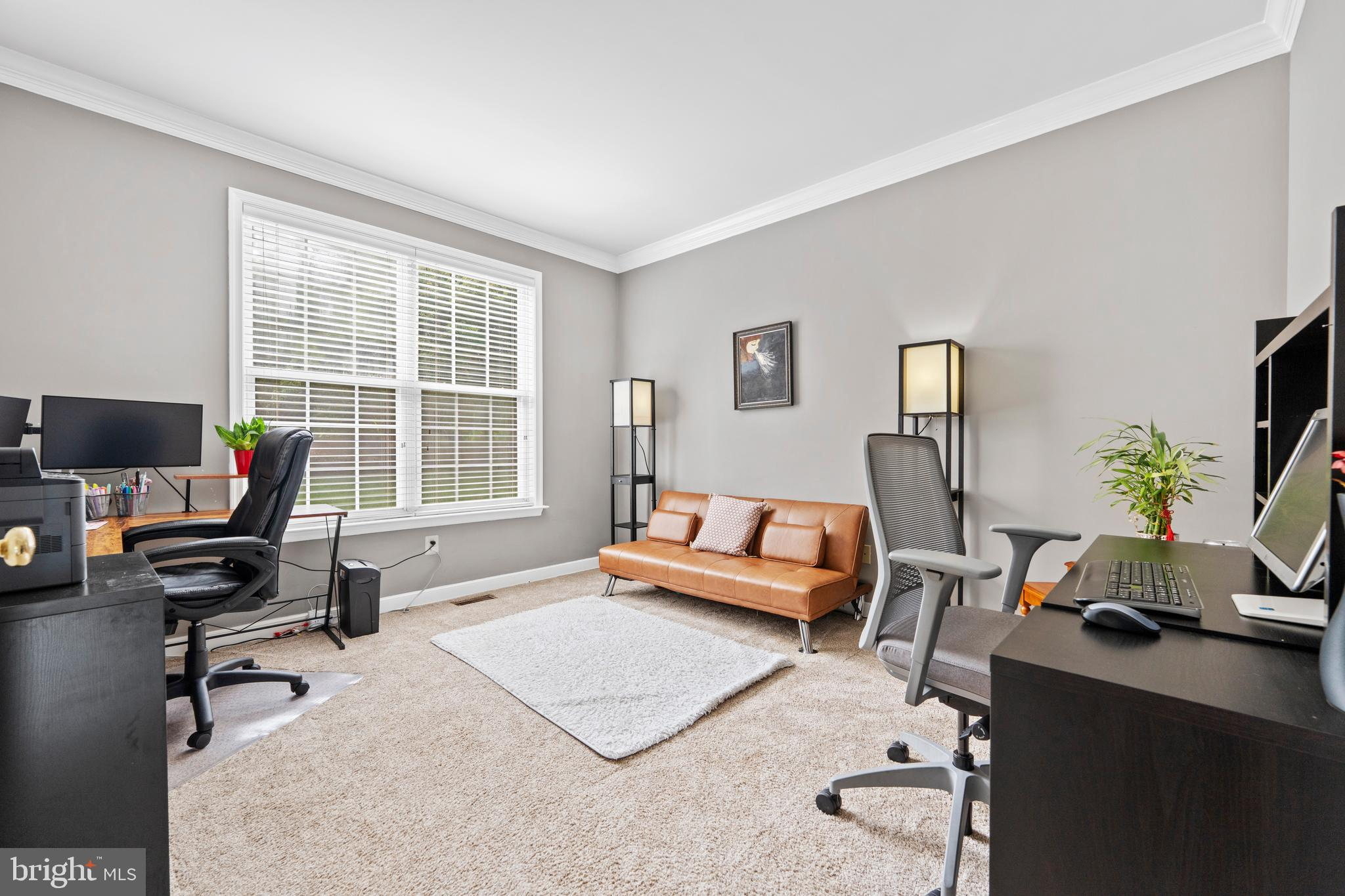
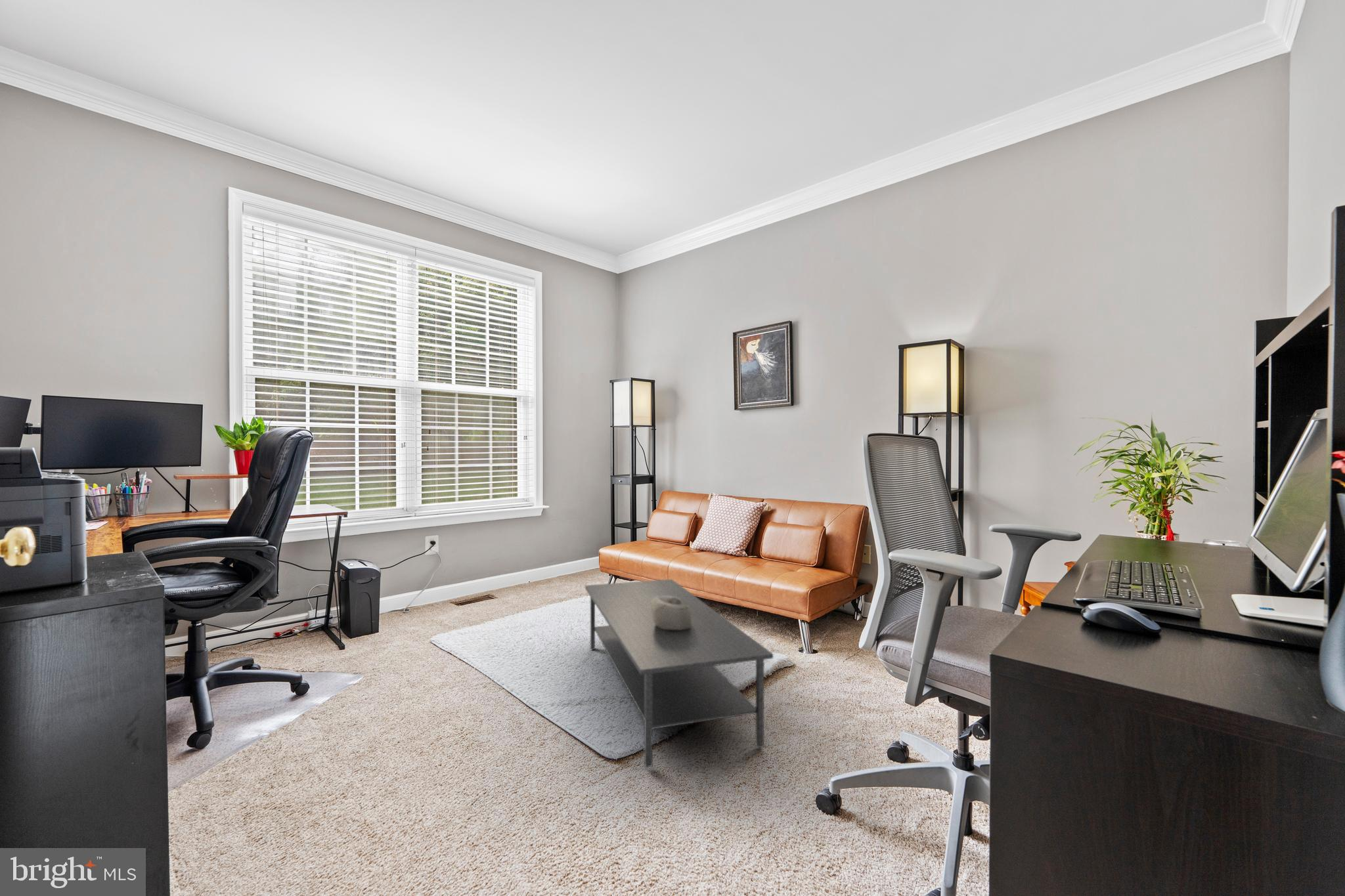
+ decorative bowl (671, 610)
+ coffee table (660, 651)
